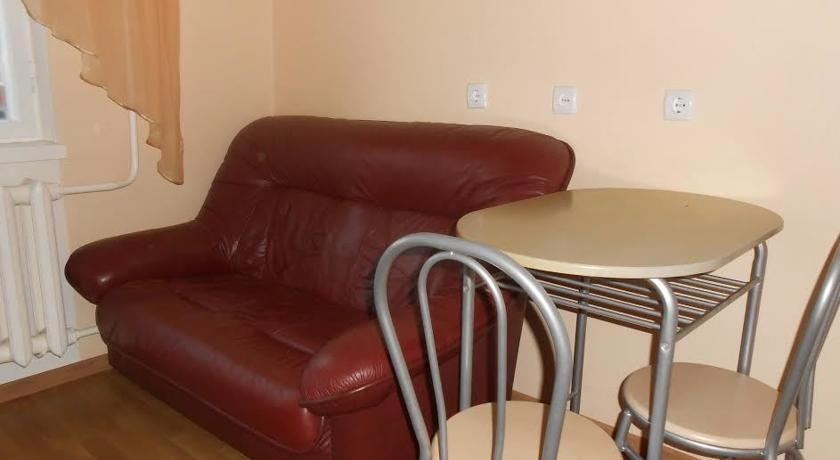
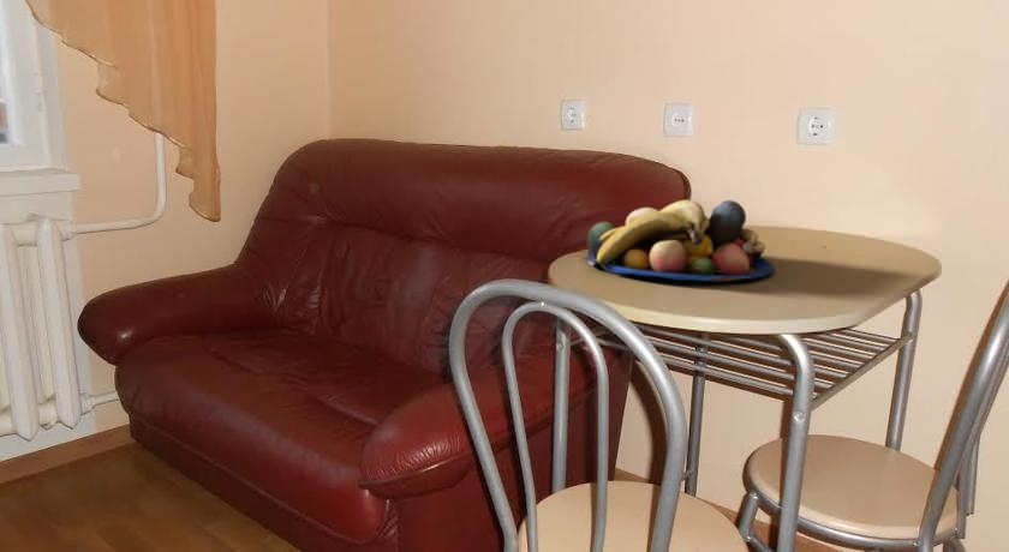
+ fruit bowl (680, 230)
